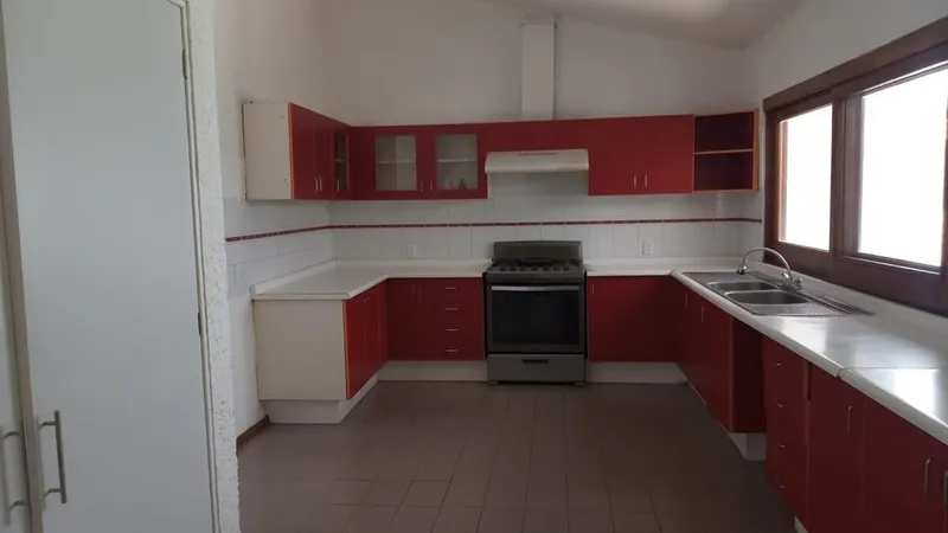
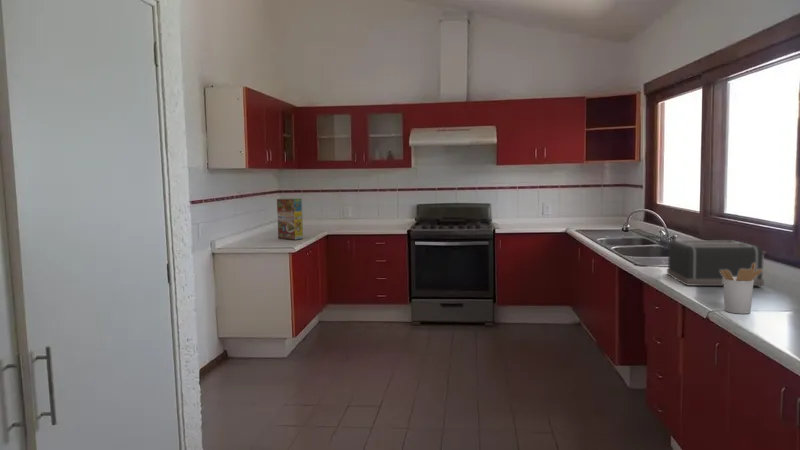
+ utensil holder (742, 288)
+ toaster (717, 261)
+ cereal box (289, 218)
